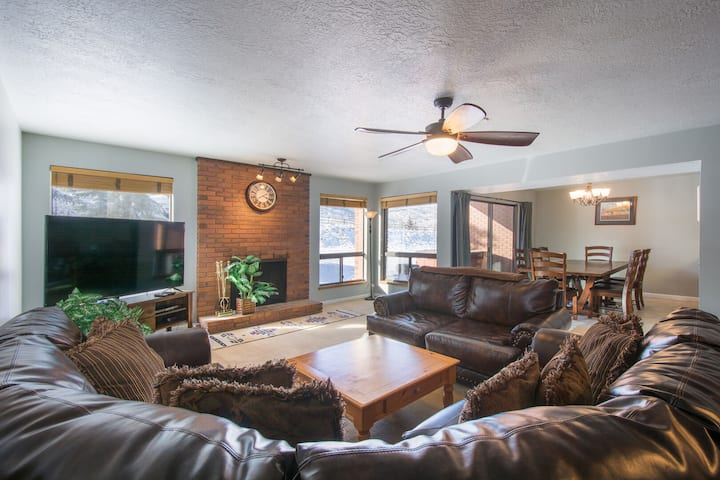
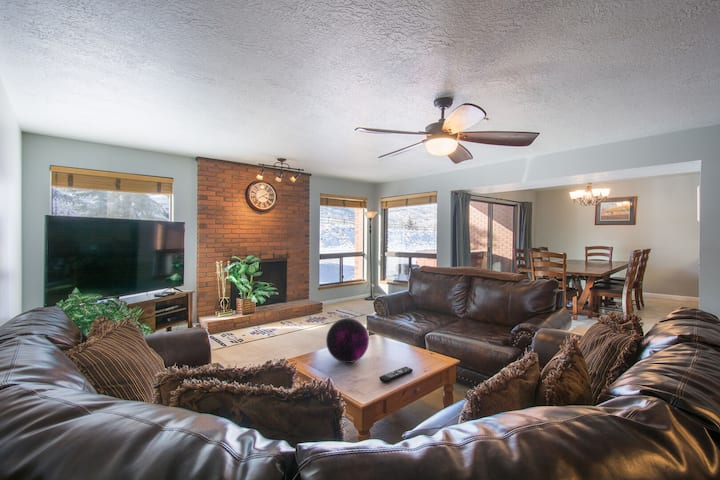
+ remote control (396, 374)
+ decorative orb (347, 340)
